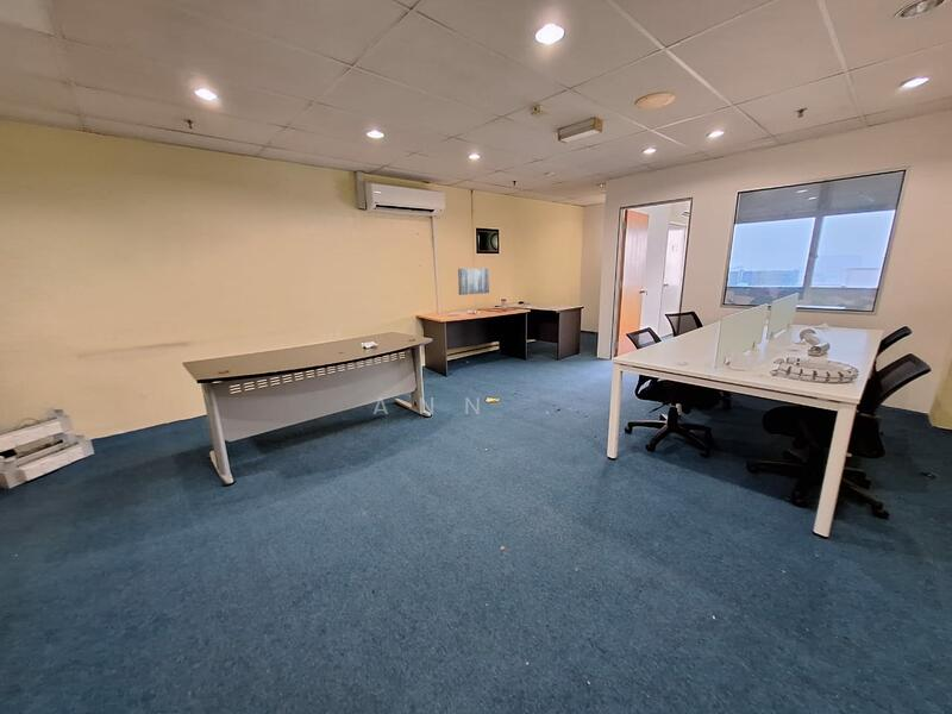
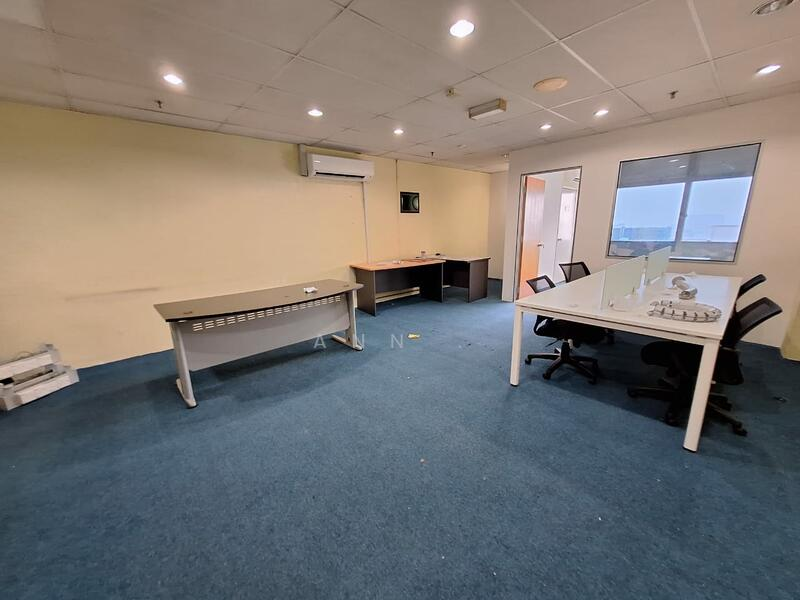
- wall art (474, 281)
